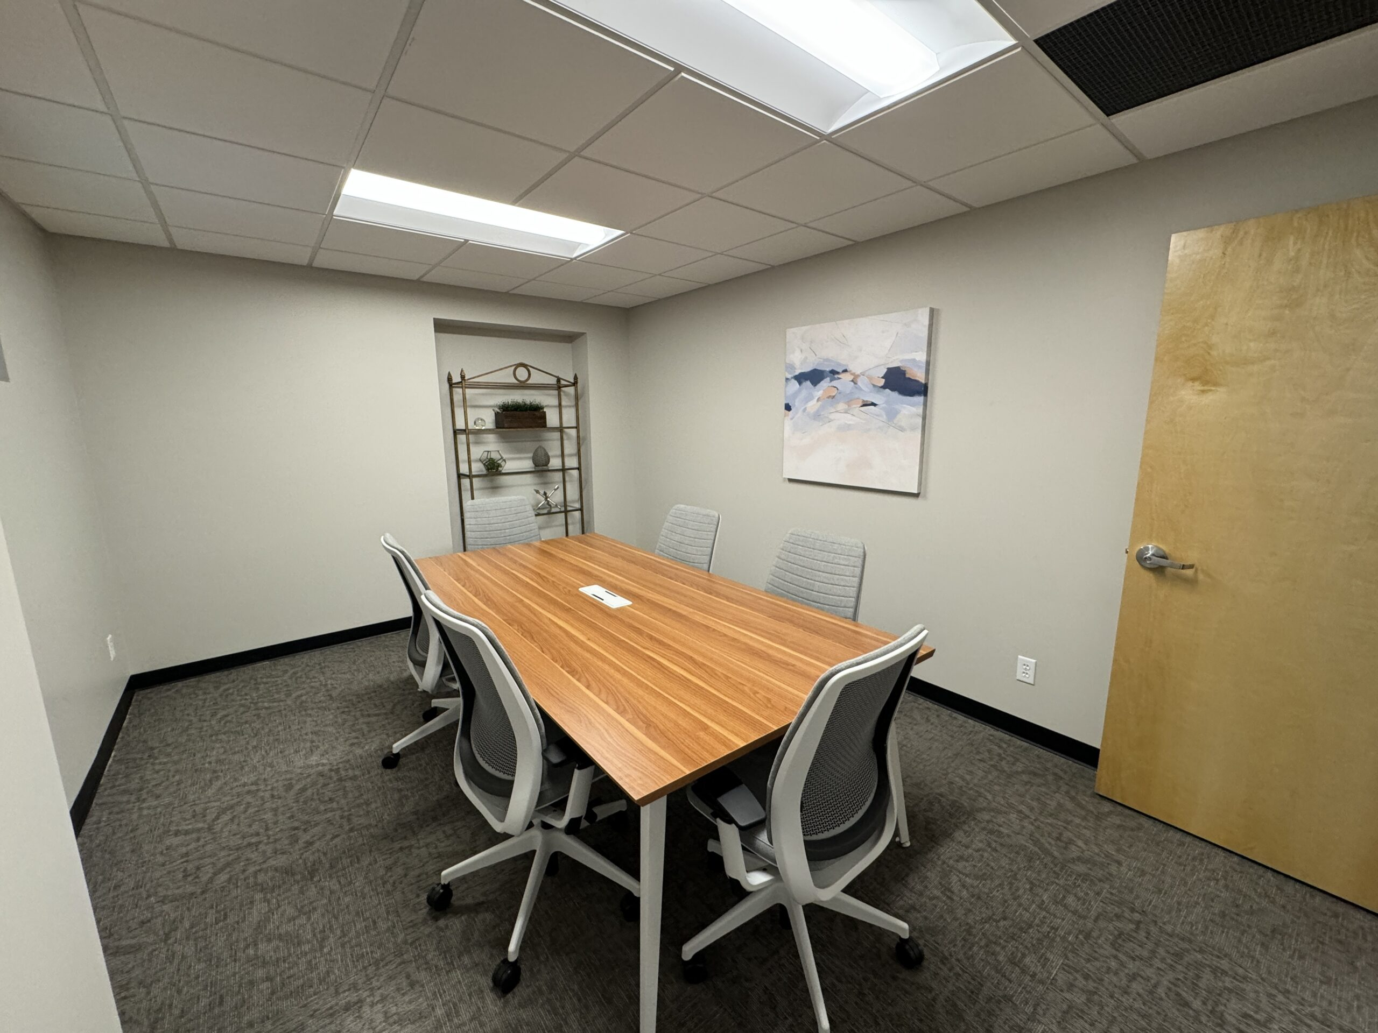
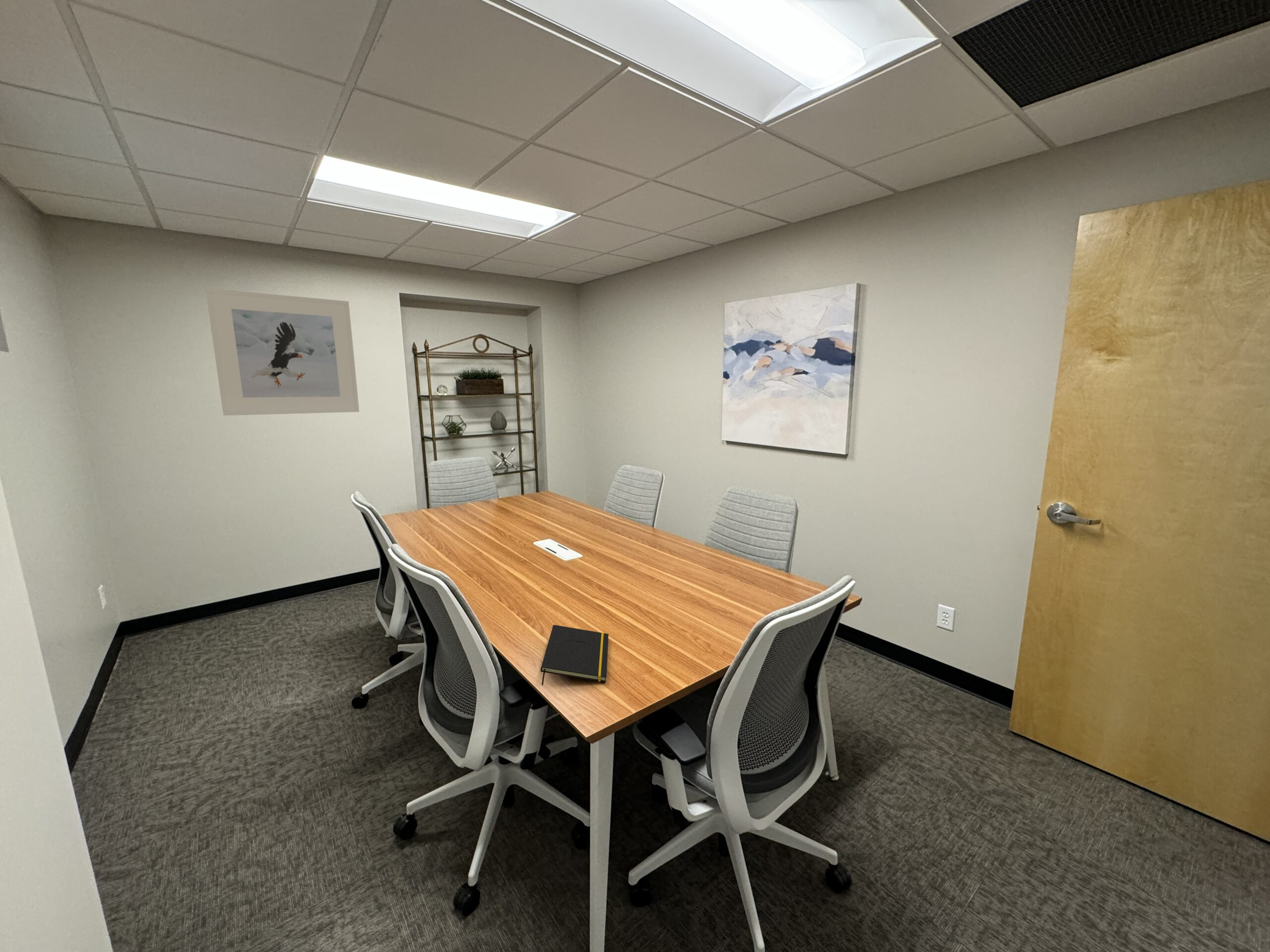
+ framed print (289, 356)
+ notepad (577, 651)
